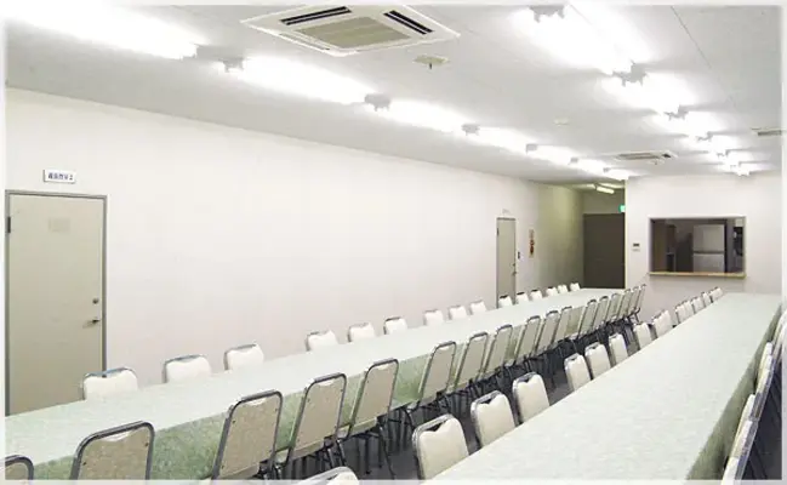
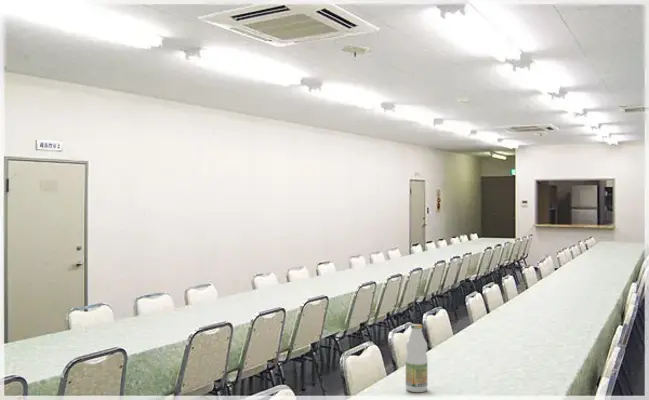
+ bottle (416, 357)
